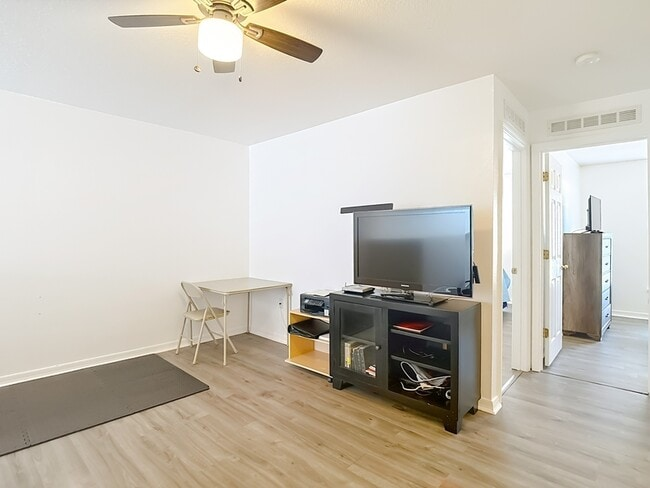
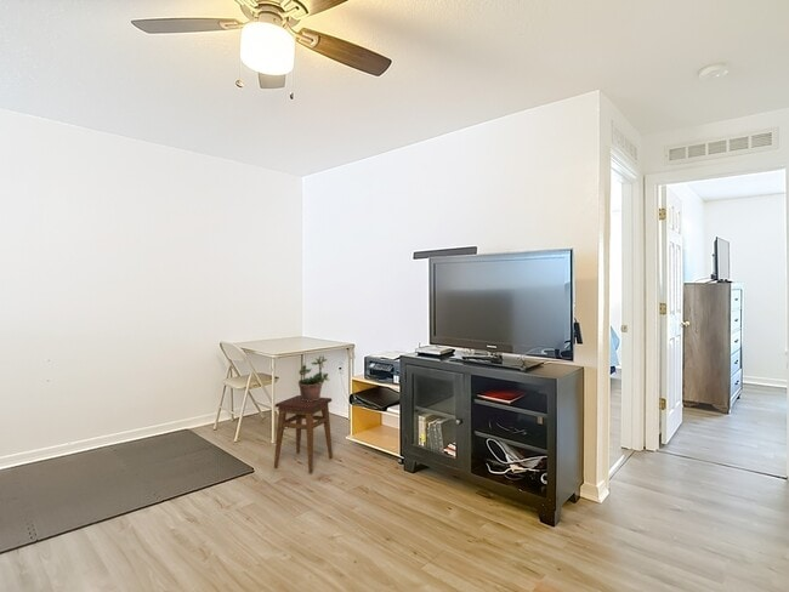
+ stool (306, 431)
+ potted plant (311, 377)
